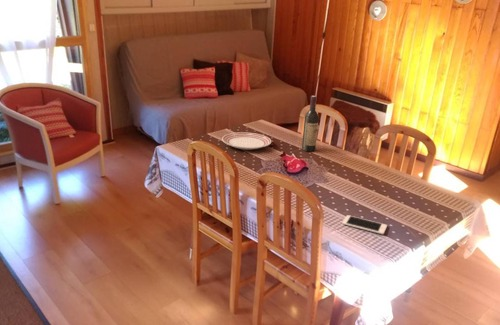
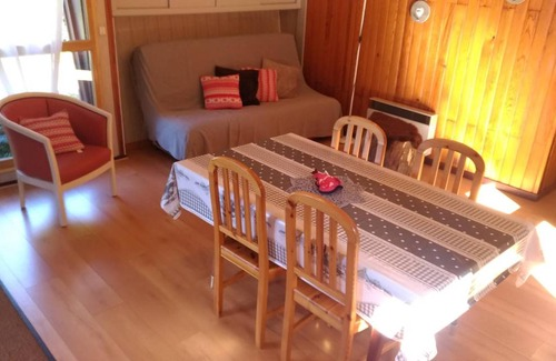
- dinner plate (246, 141)
- cell phone (364, 224)
- wine bottle (311, 123)
